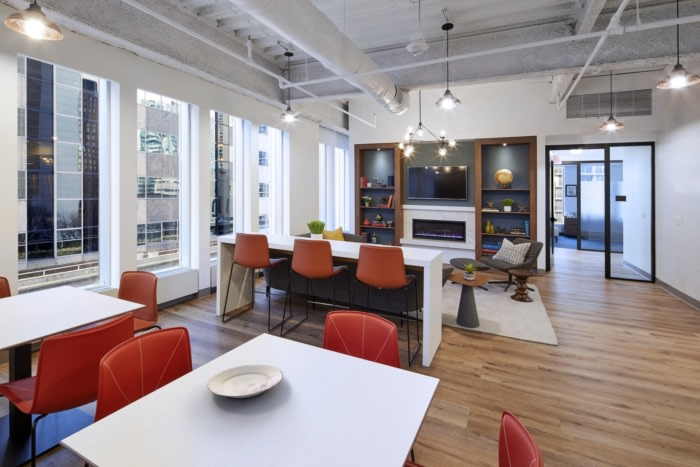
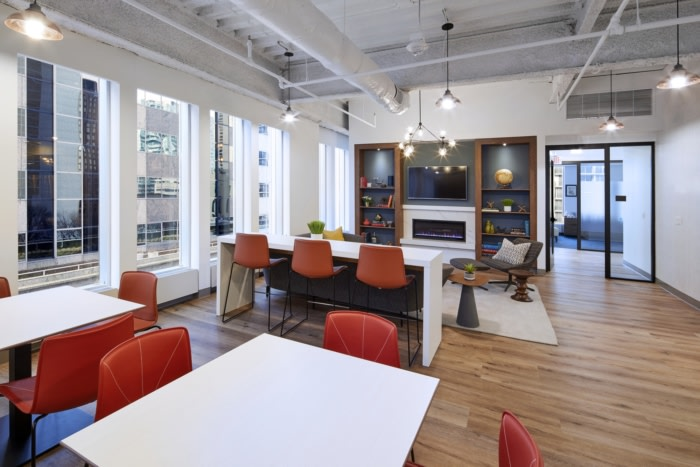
- plate (246, 382)
